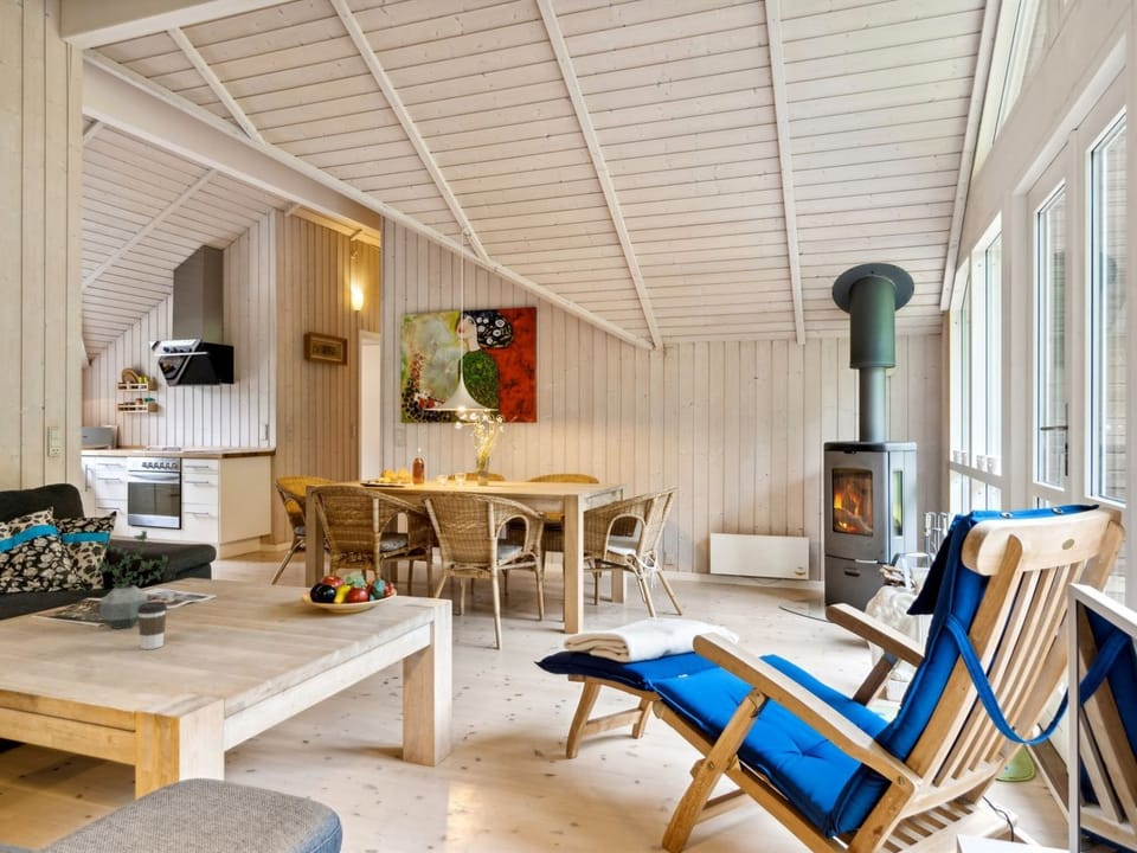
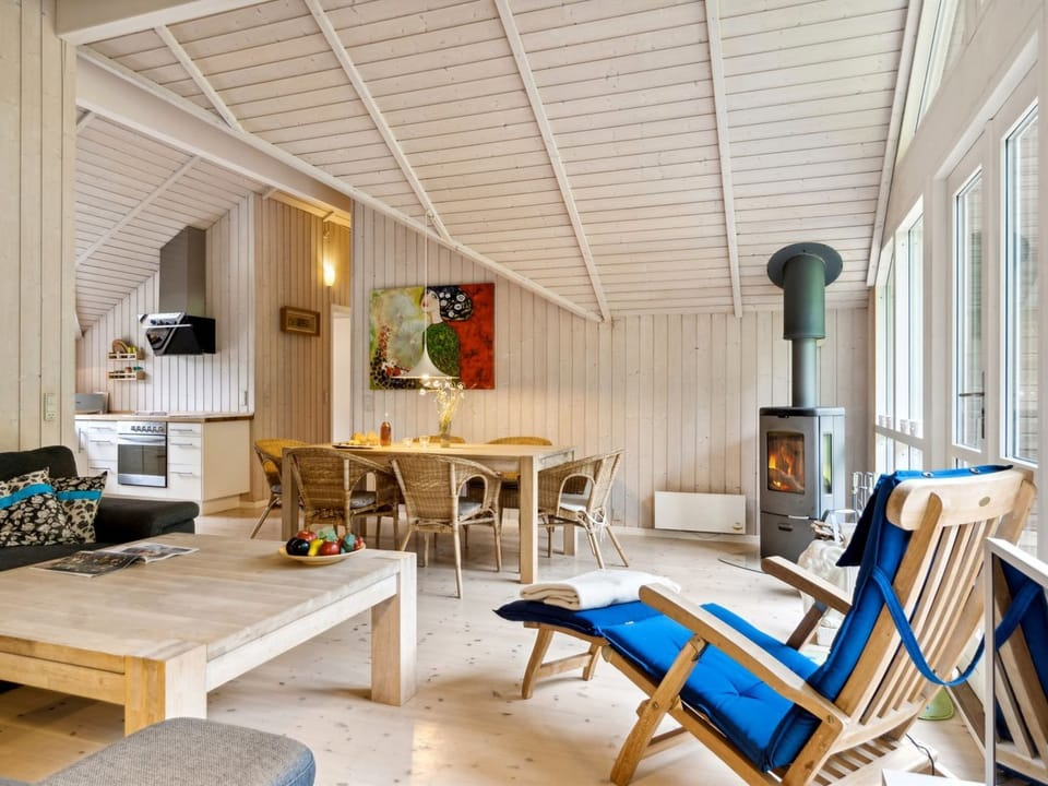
- potted plant (131, 578)
- coffee cup (152, 624)
